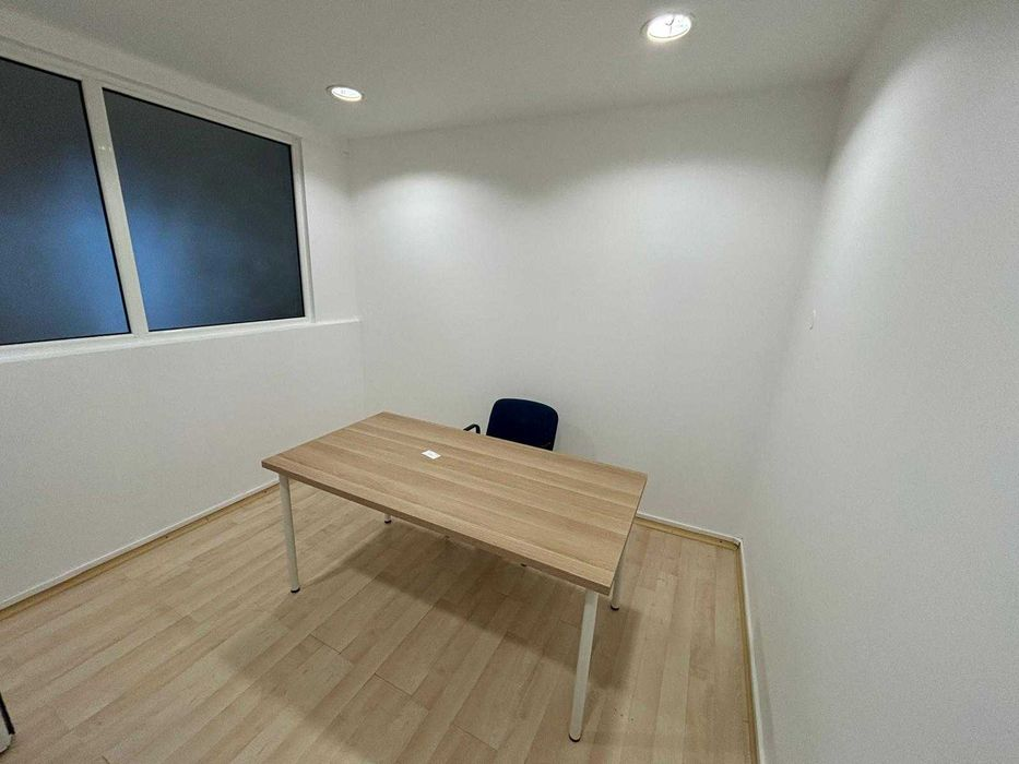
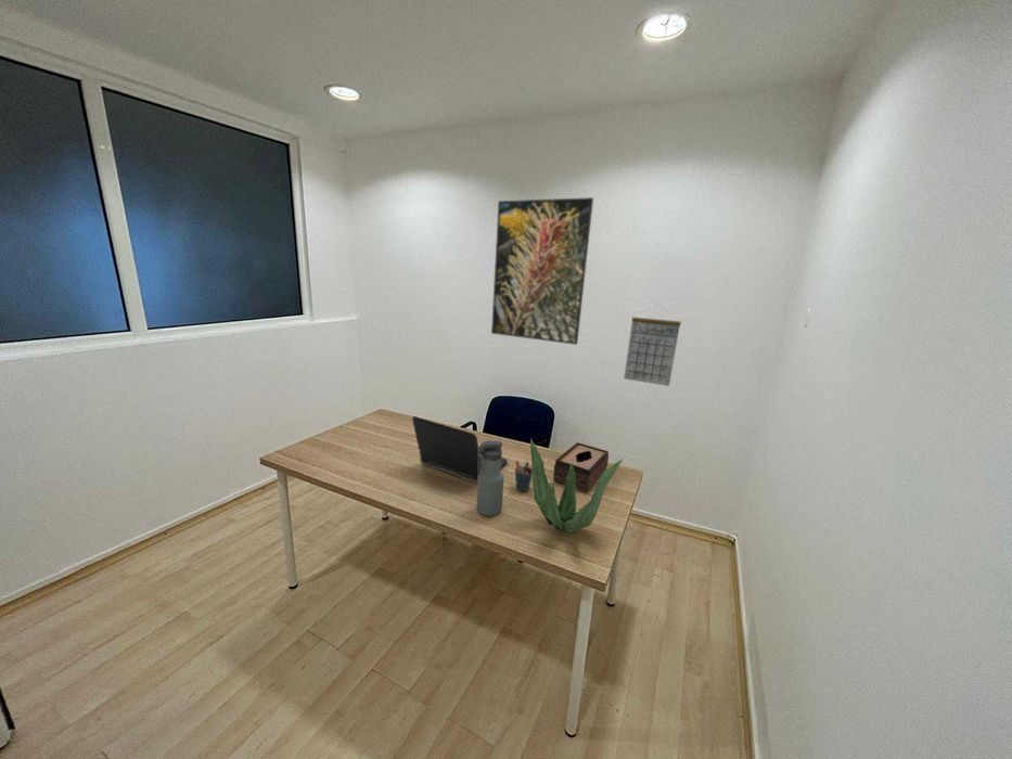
+ plant (571, 489)
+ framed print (537, 272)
+ pen holder (523, 474)
+ tissue box (581, 465)
+ calendar (652, 344)
+ laptop computer (462, 440)
+ water bottle (490, 476)
